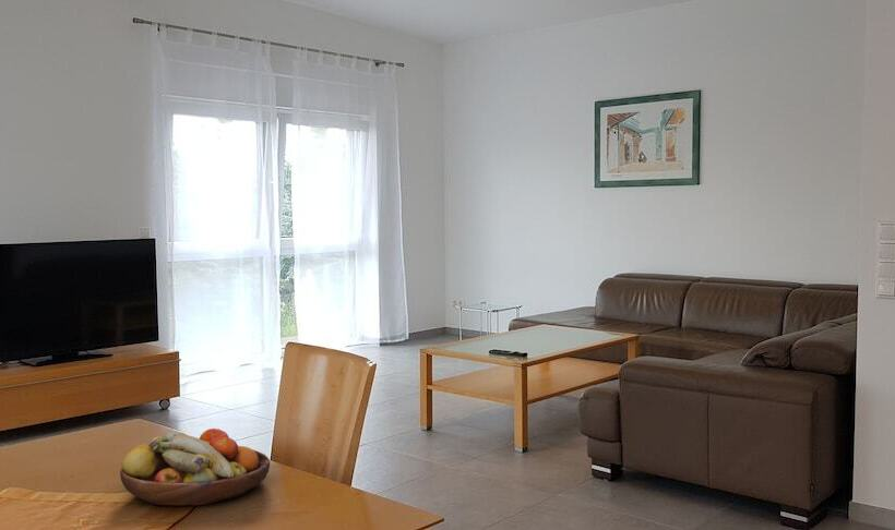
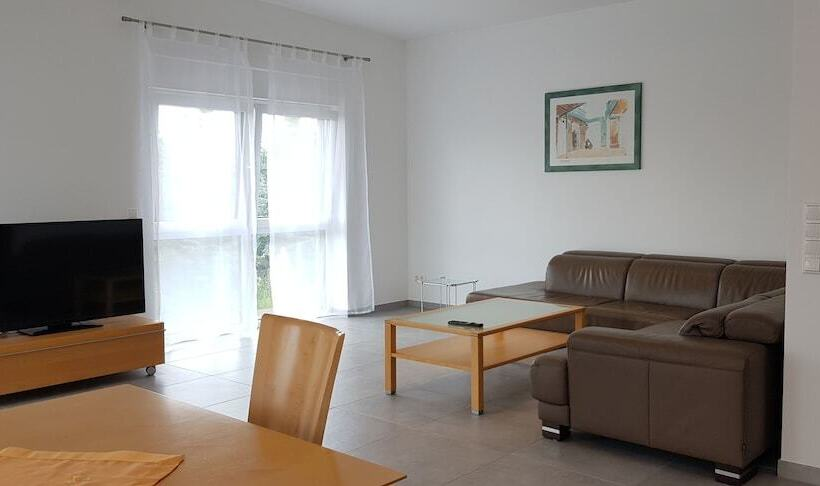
- fruit bowl (196, 458)
